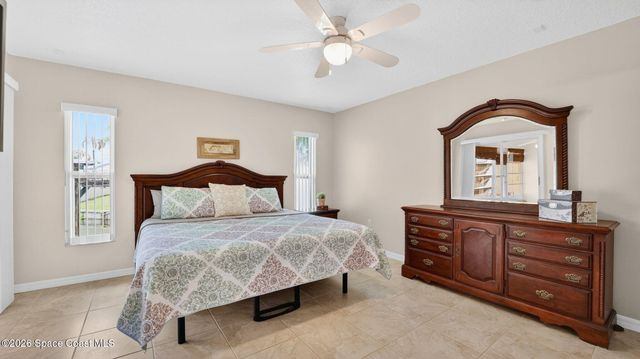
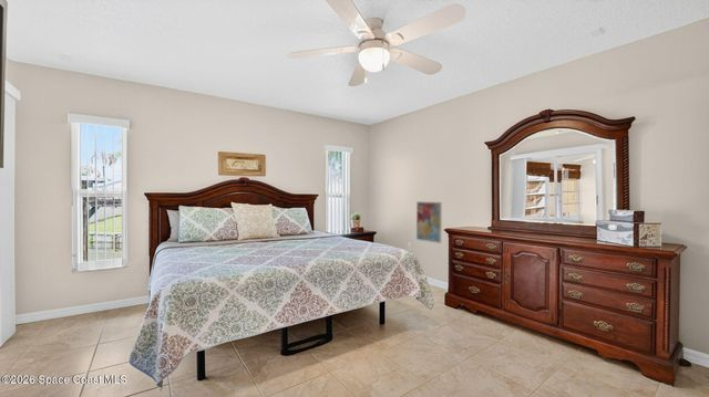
+ wall art (428, 221)
